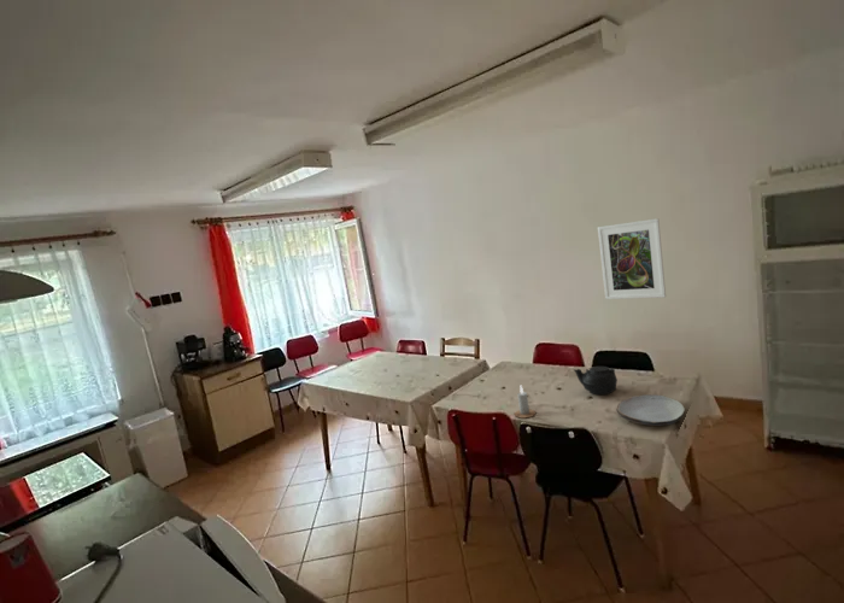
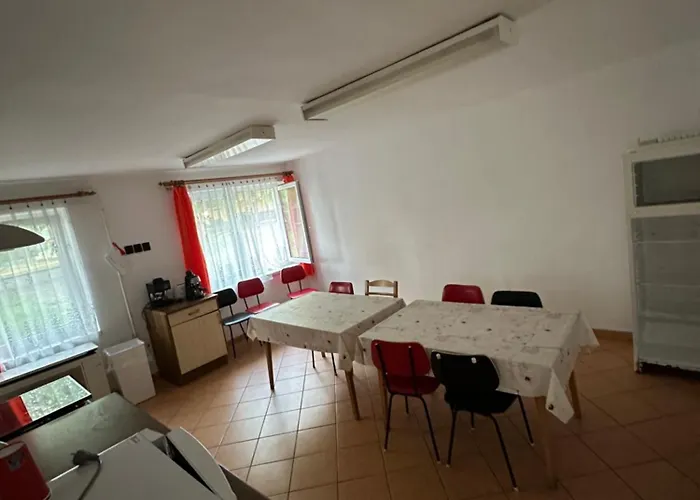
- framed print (631, 260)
- teapot (596, 380)
- candle (522, 399)
- plate (650, 410)
